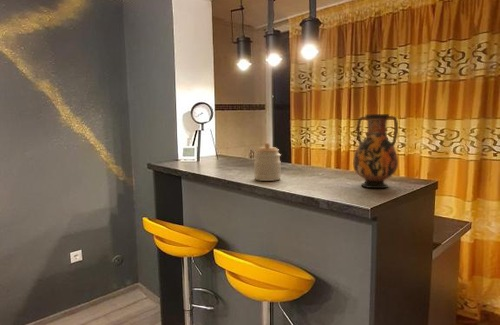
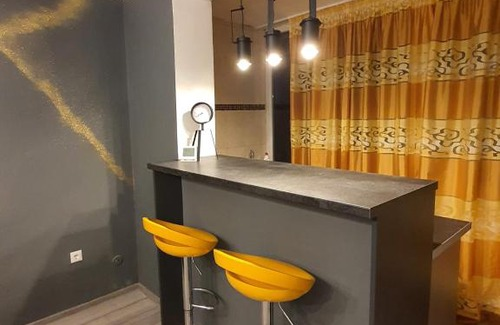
- vase (375, 150)
- jar (267, 161)
